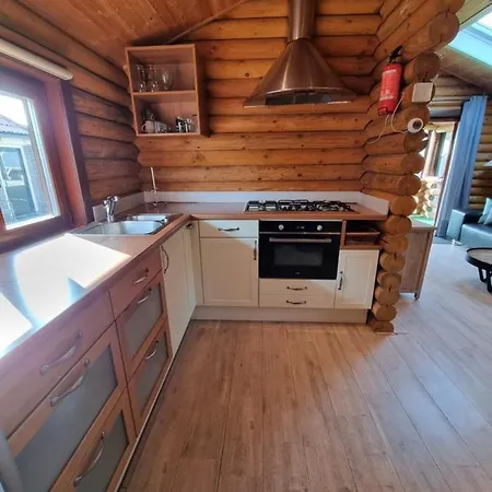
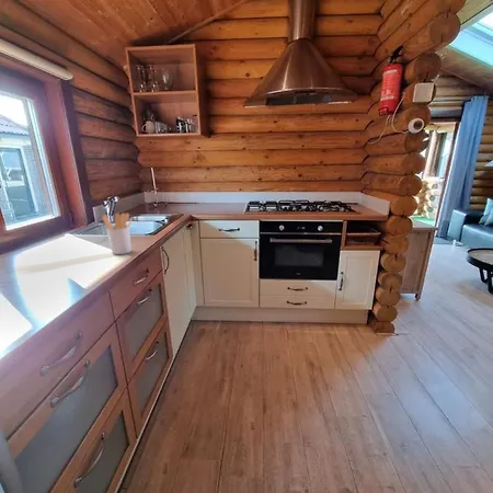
+ utensil holder (121, 232)
